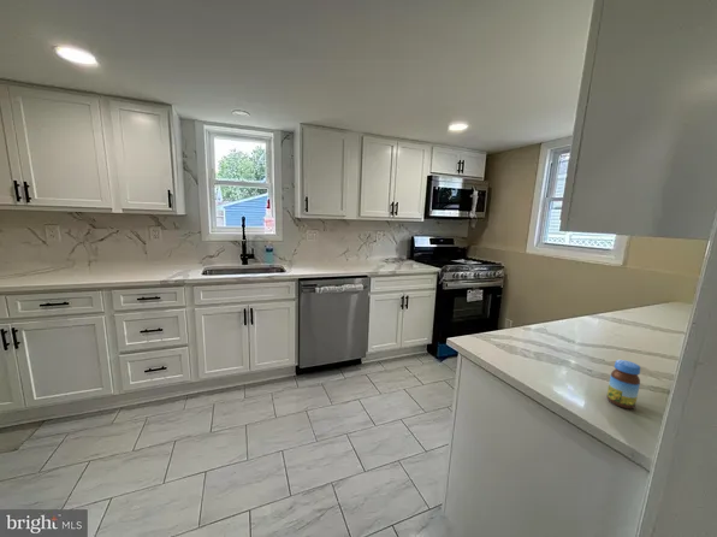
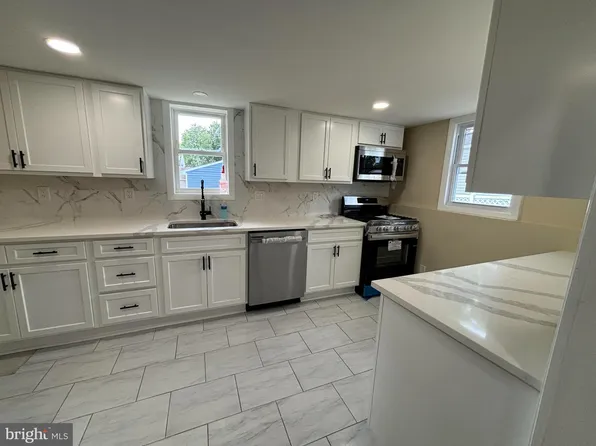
- jar (623, 383)
